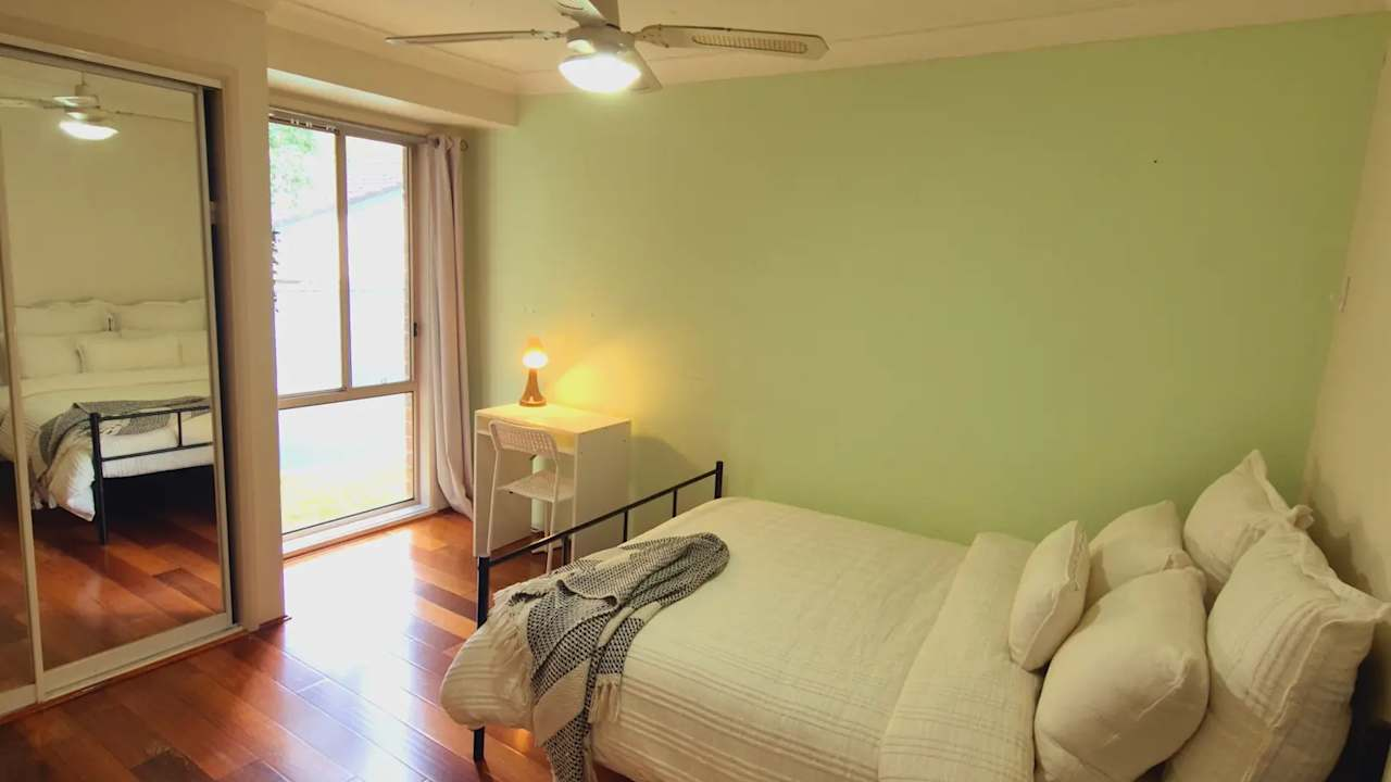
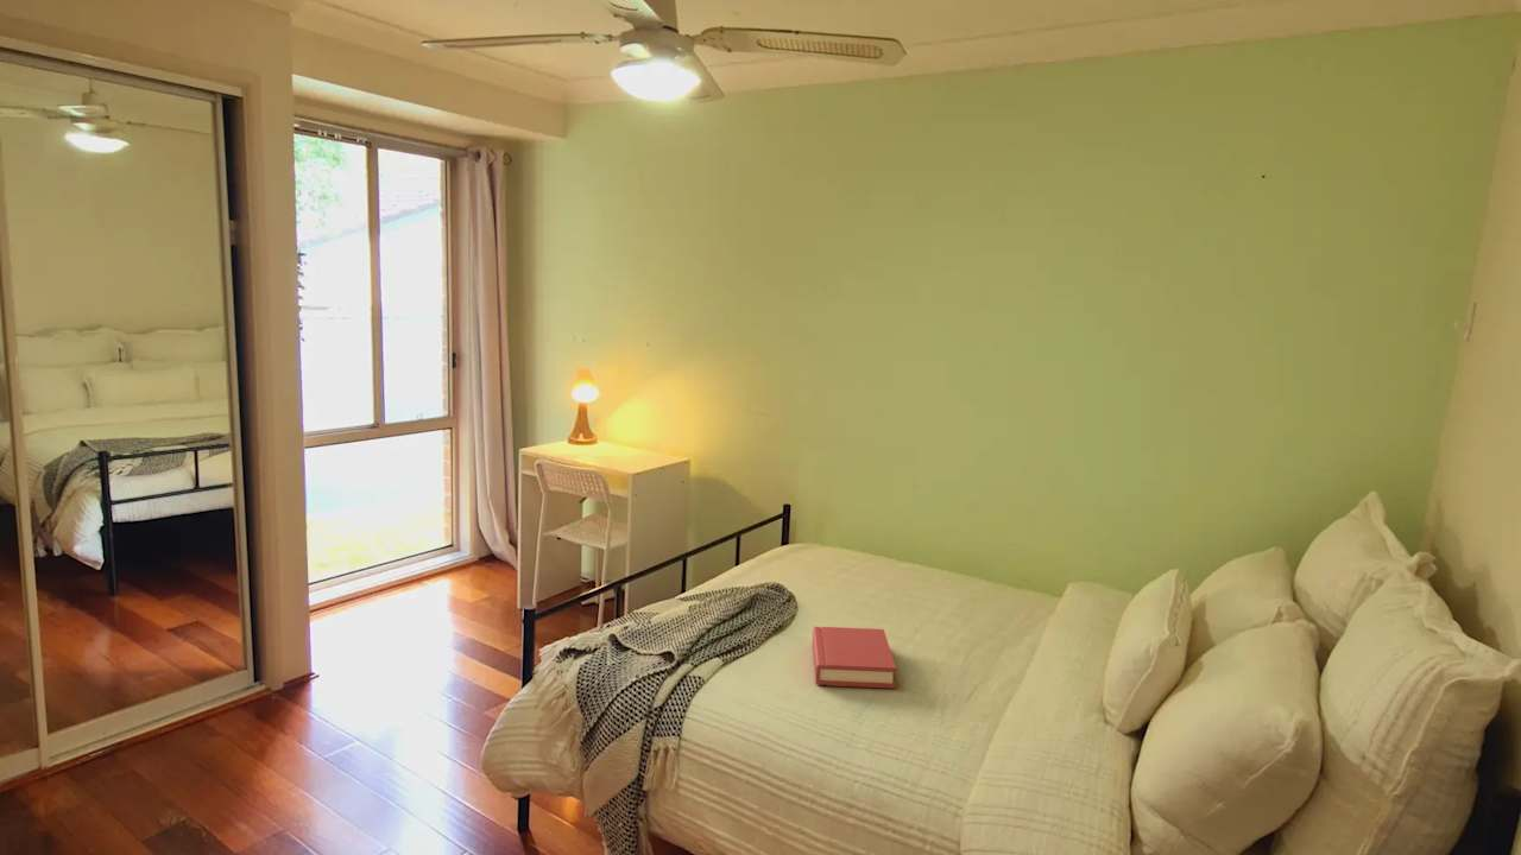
+ hardback book (851, 656)
